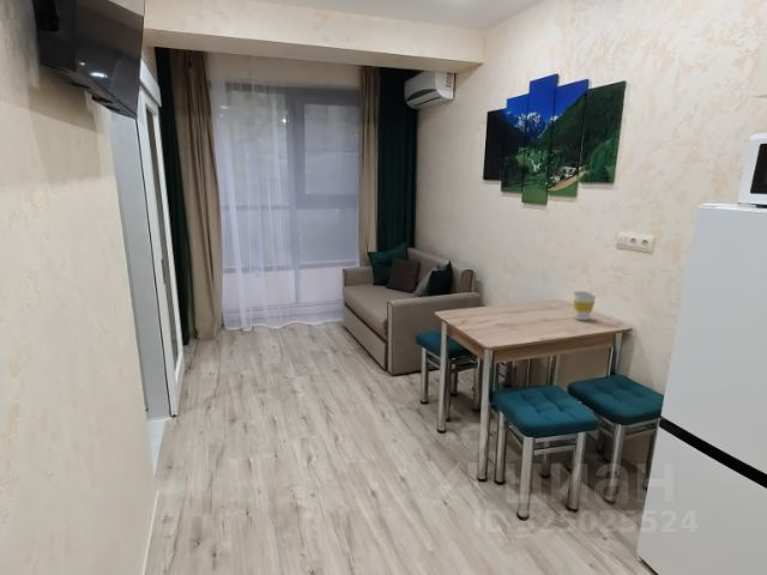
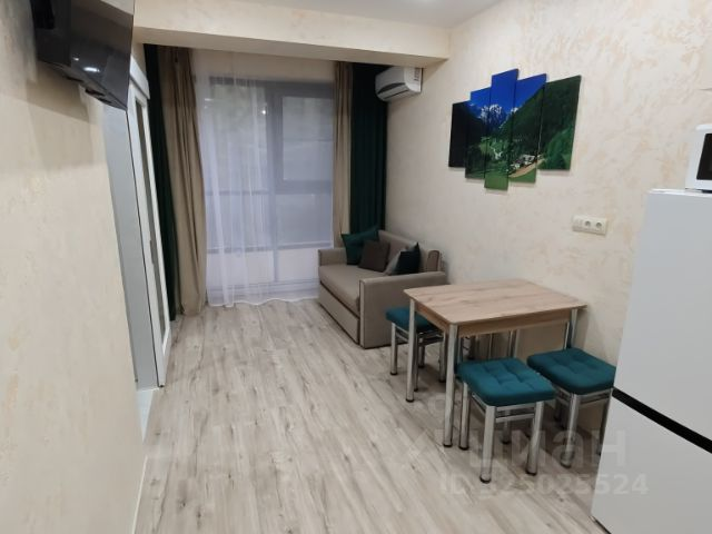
- cup (582, 305)
